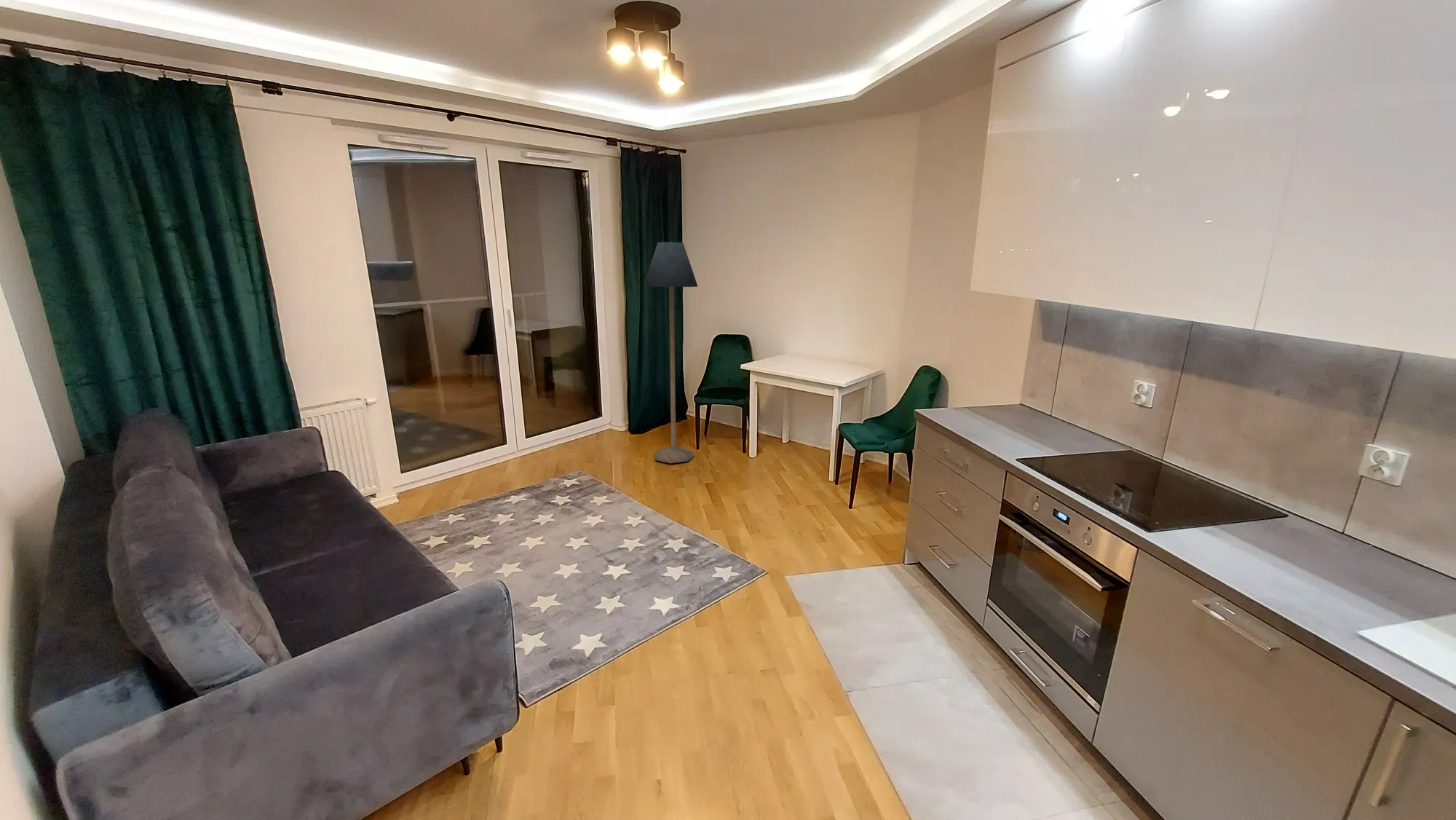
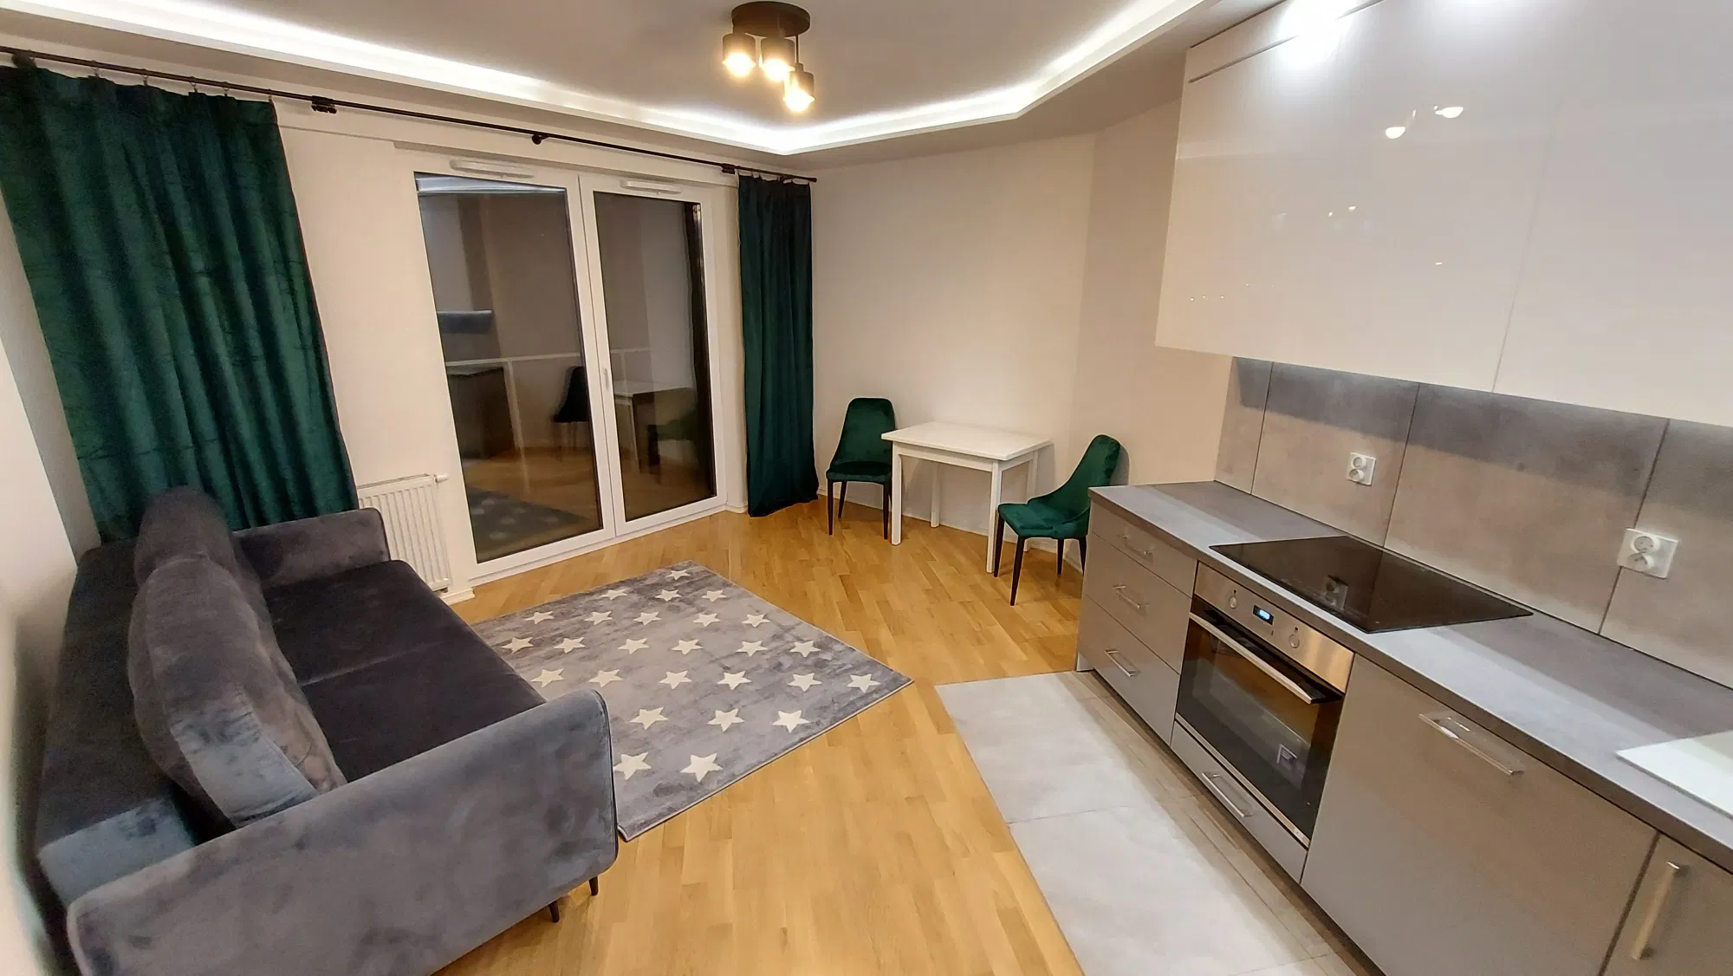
- floor lamp (672, 354)
